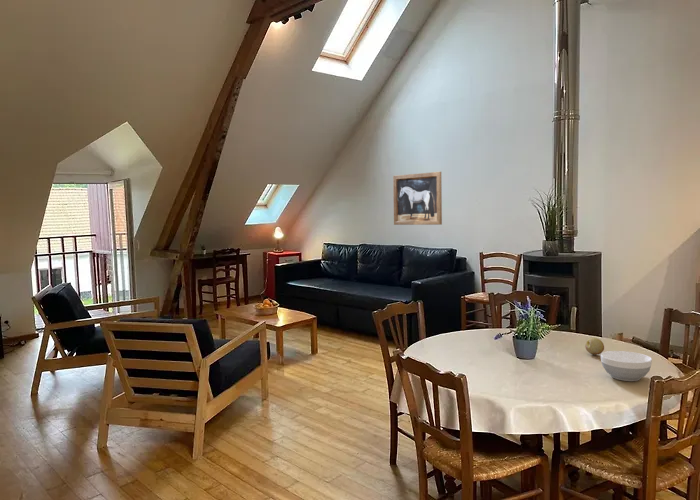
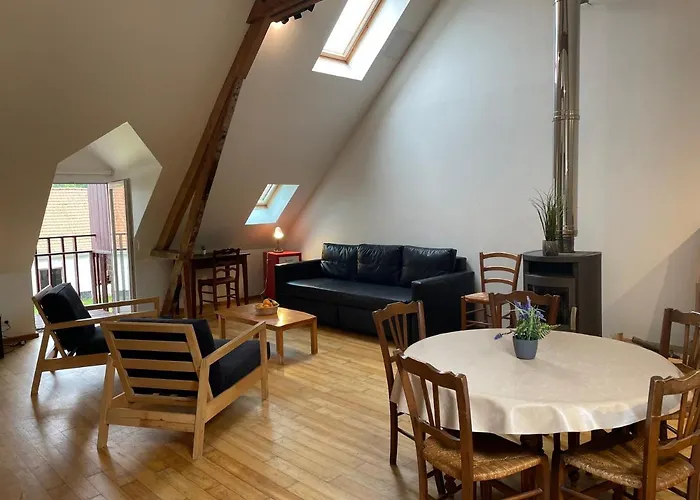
- wall art (416, 199)
- fruit (594, 346)
- bowl (625, 366)
